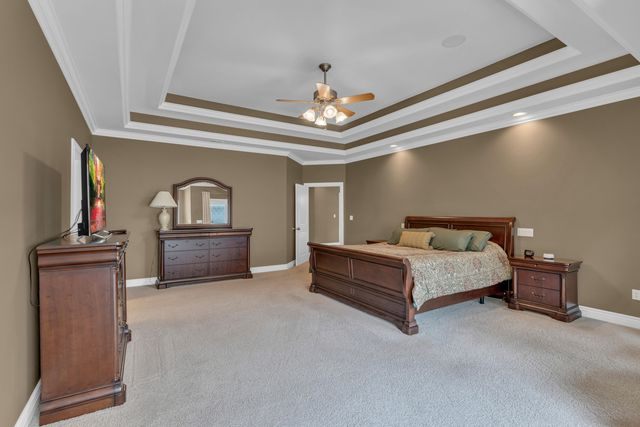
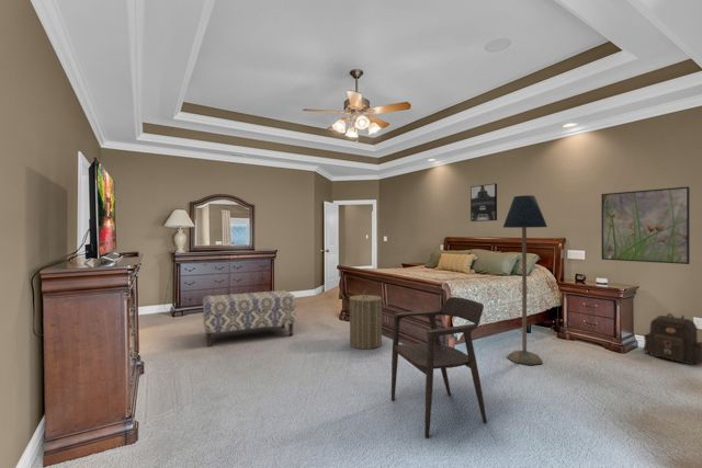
+ laundry hamper (365, 317)
+ armchair (440, 357)
+ wall art (483, 203)
+ backpack (673, 336)
+ floor lamp (524, 277)
+ bench (249, 316)
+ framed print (642, 226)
